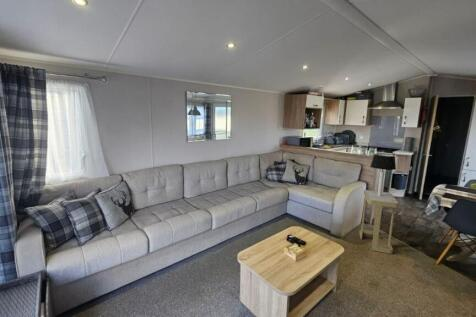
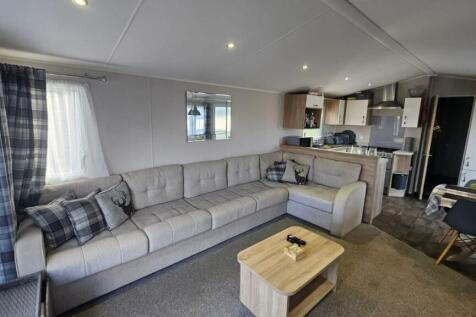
- table lamp (381, 175)
- side table (377, 219)
